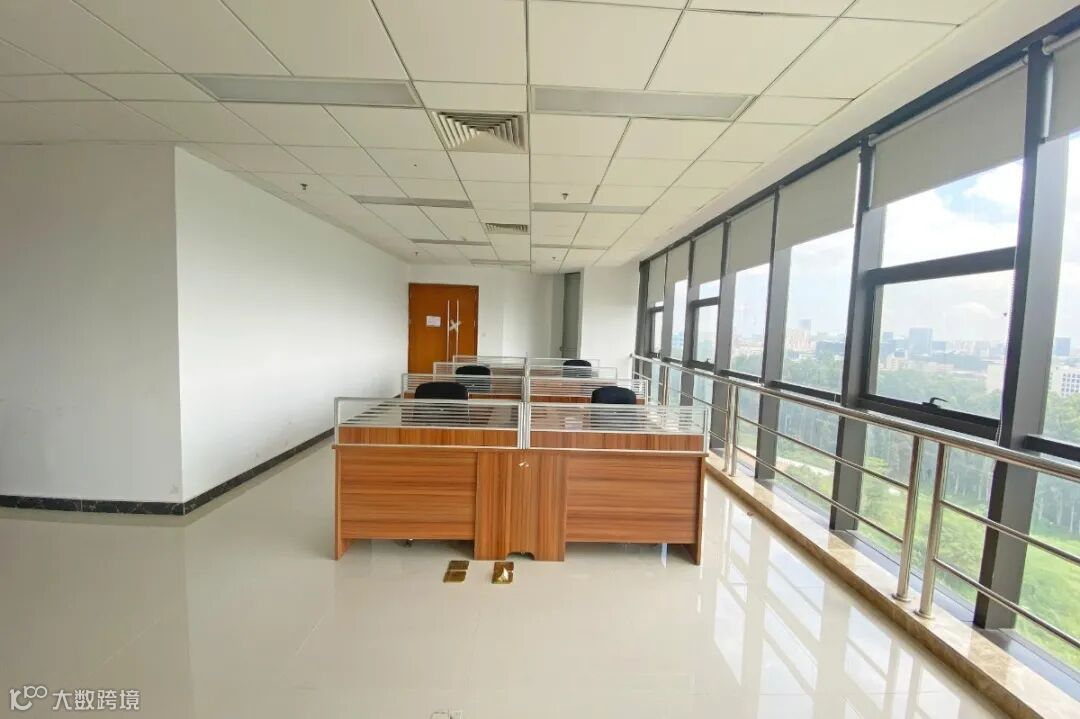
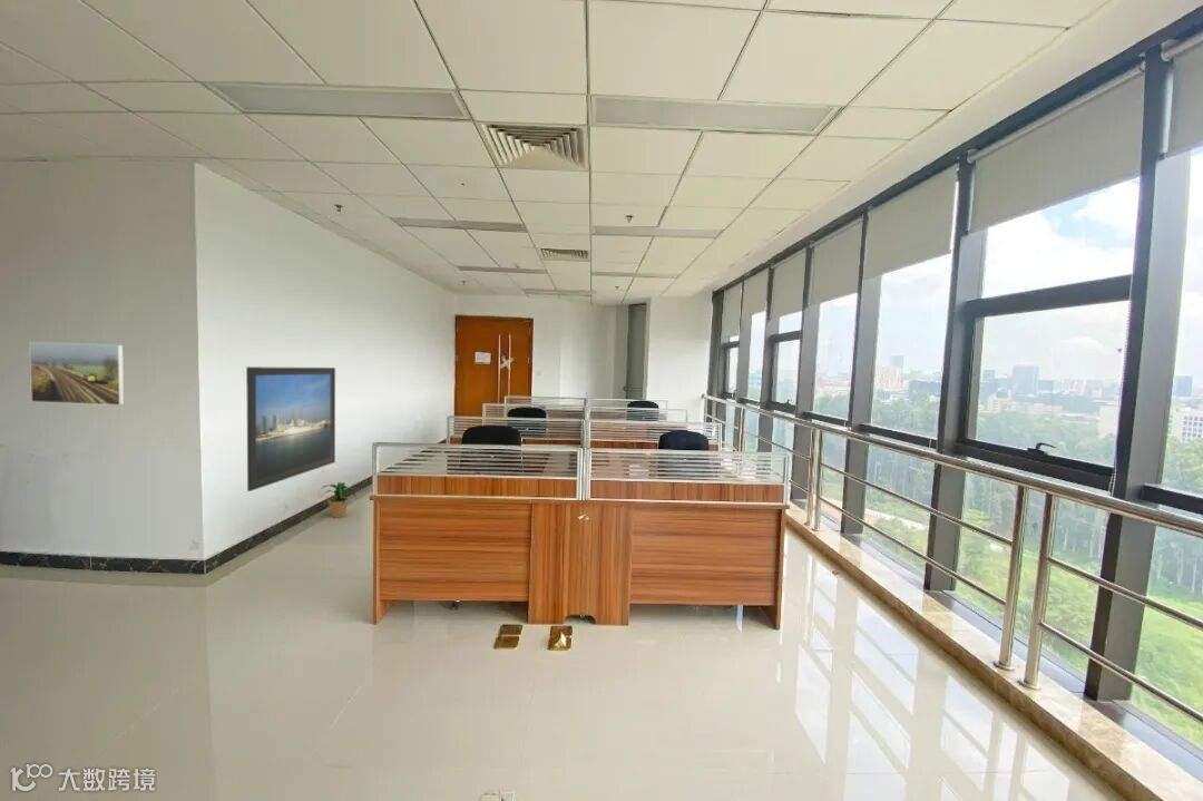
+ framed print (296, 421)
+ potted plant (339, 500)
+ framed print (77, 373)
